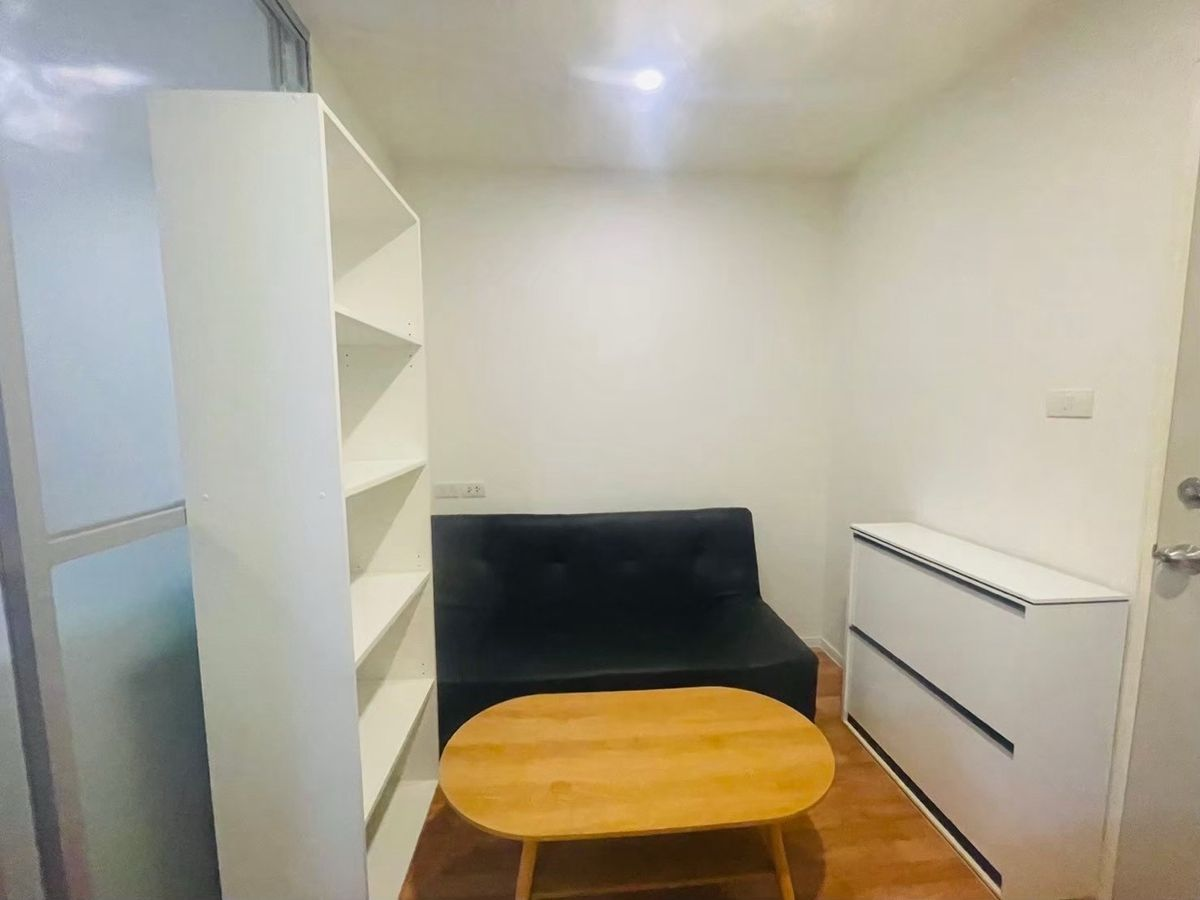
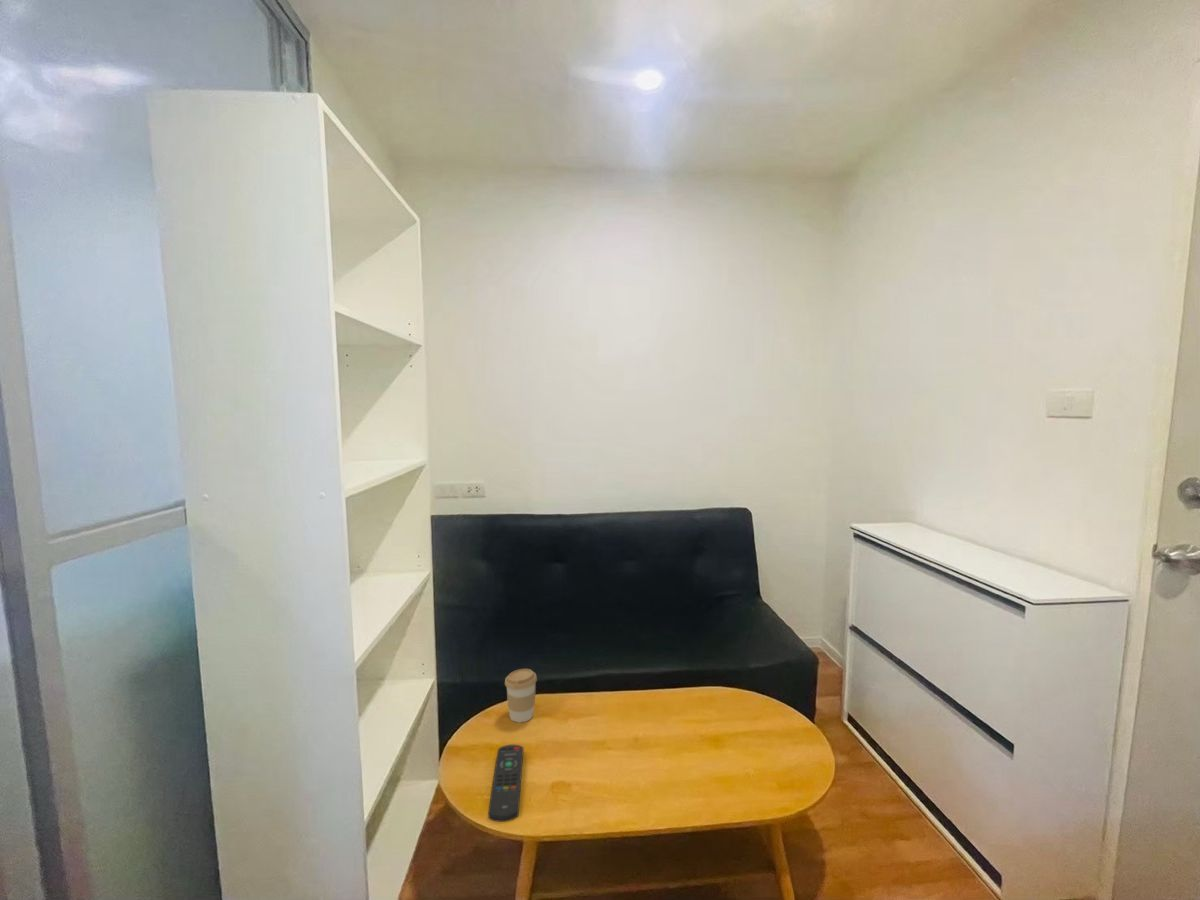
+ coffee cup (521, 694)
+ remote control (507, 779)
